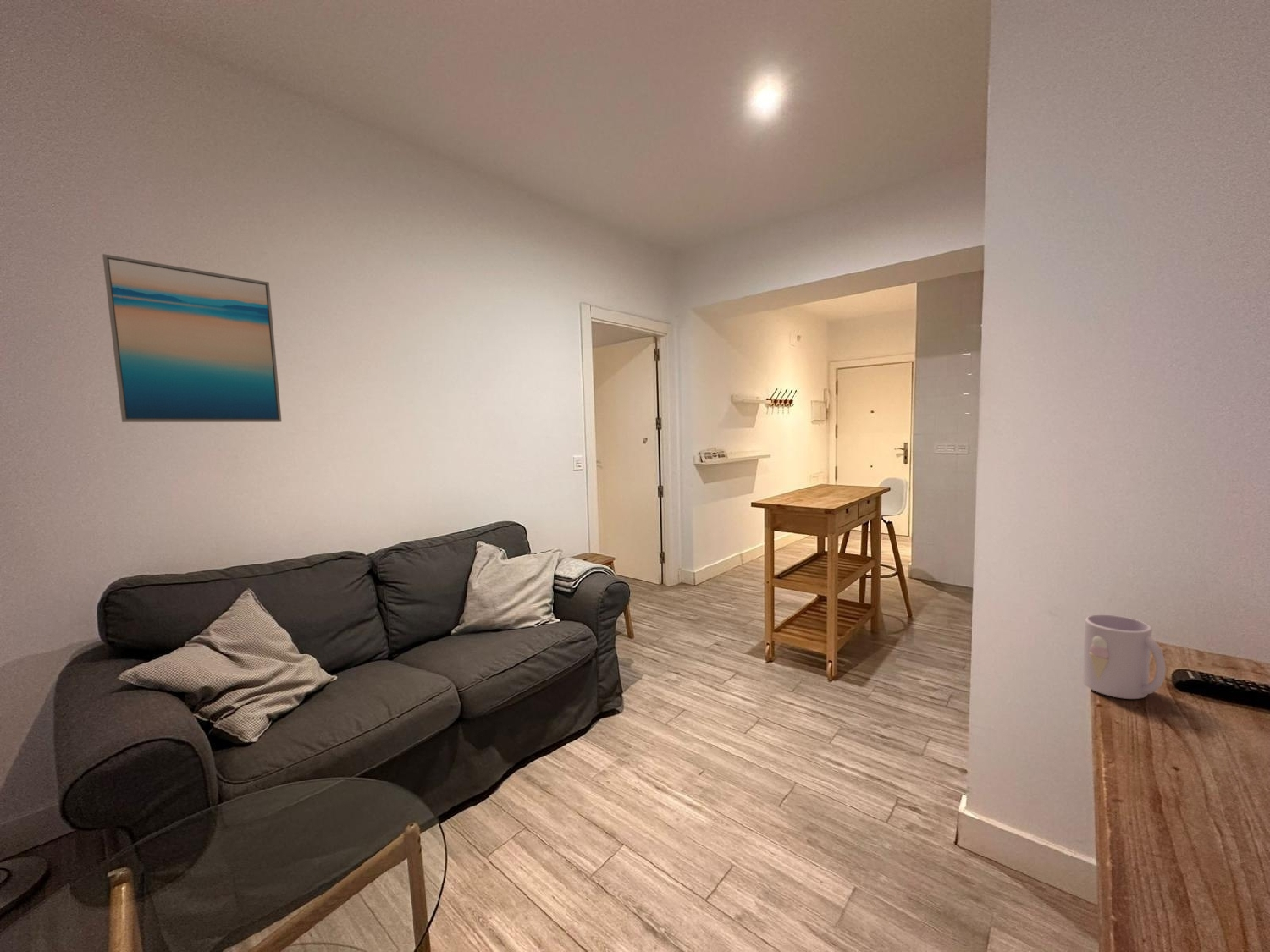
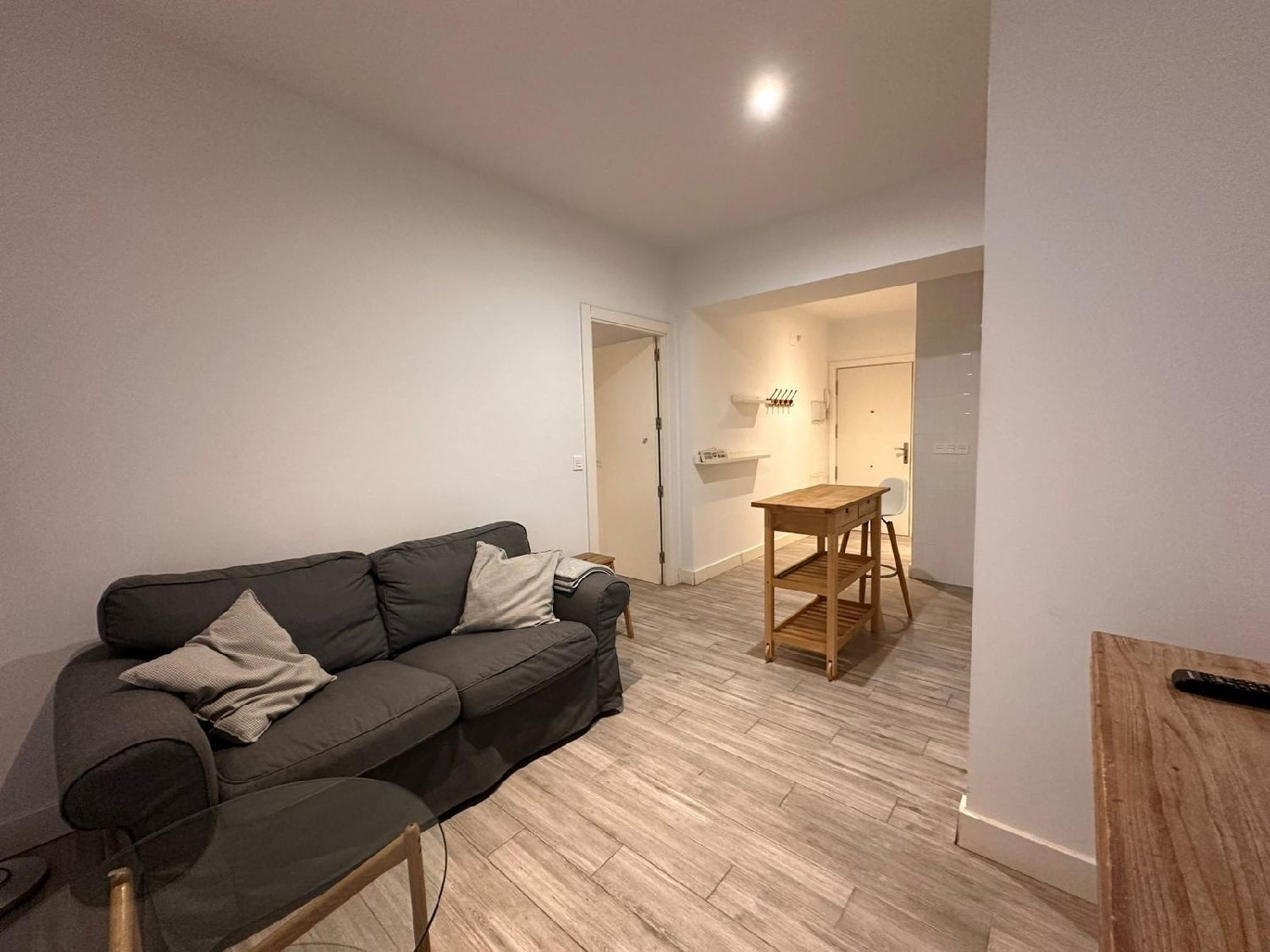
- wall art (201, 347)
- mug (1124, 658)
